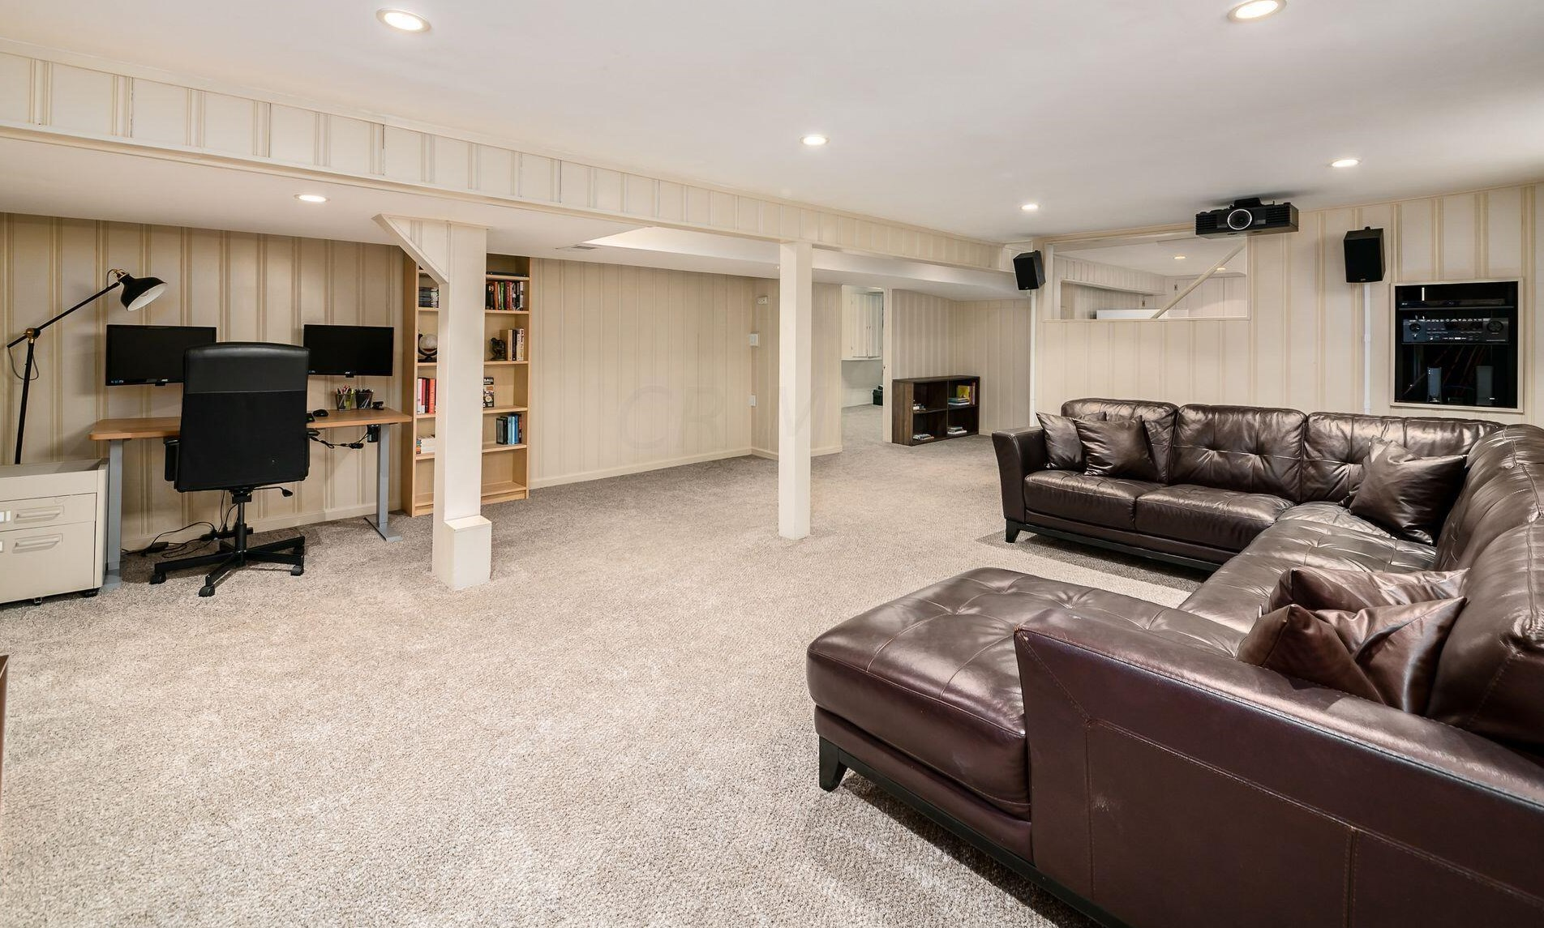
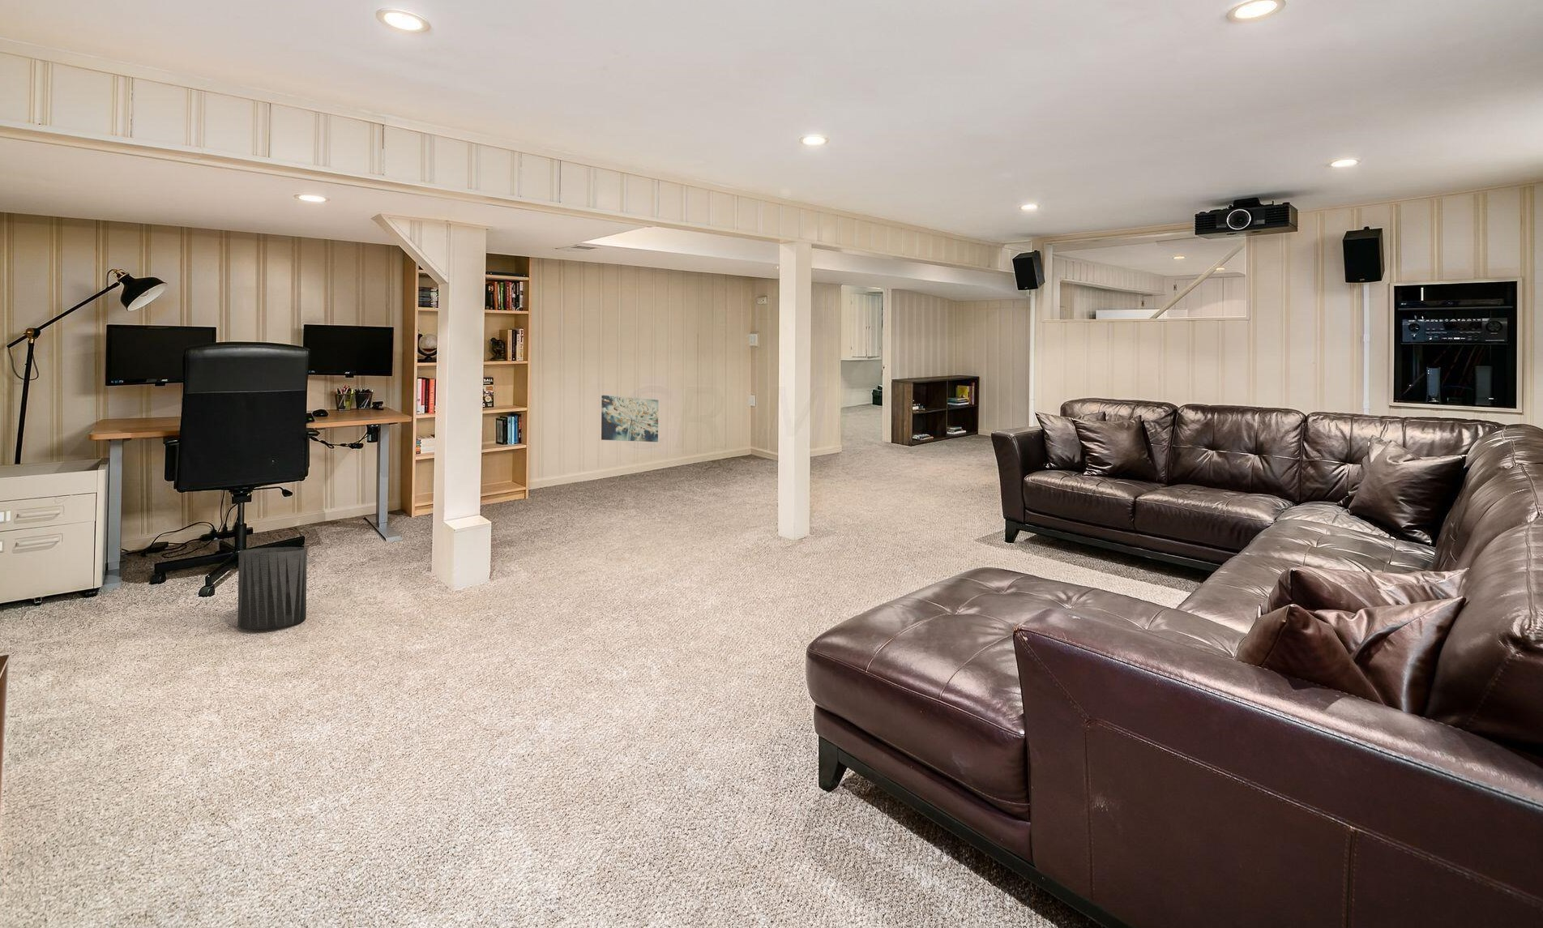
+ wall art (630, 419)
+ trash can (273, 586)
